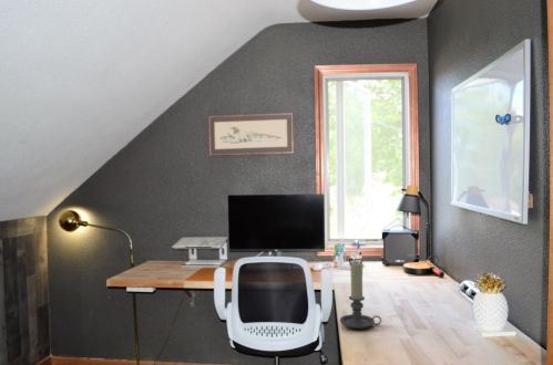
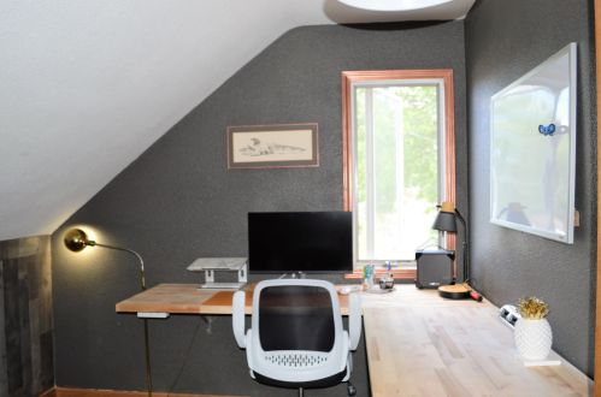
- candle holder (360, 293)
